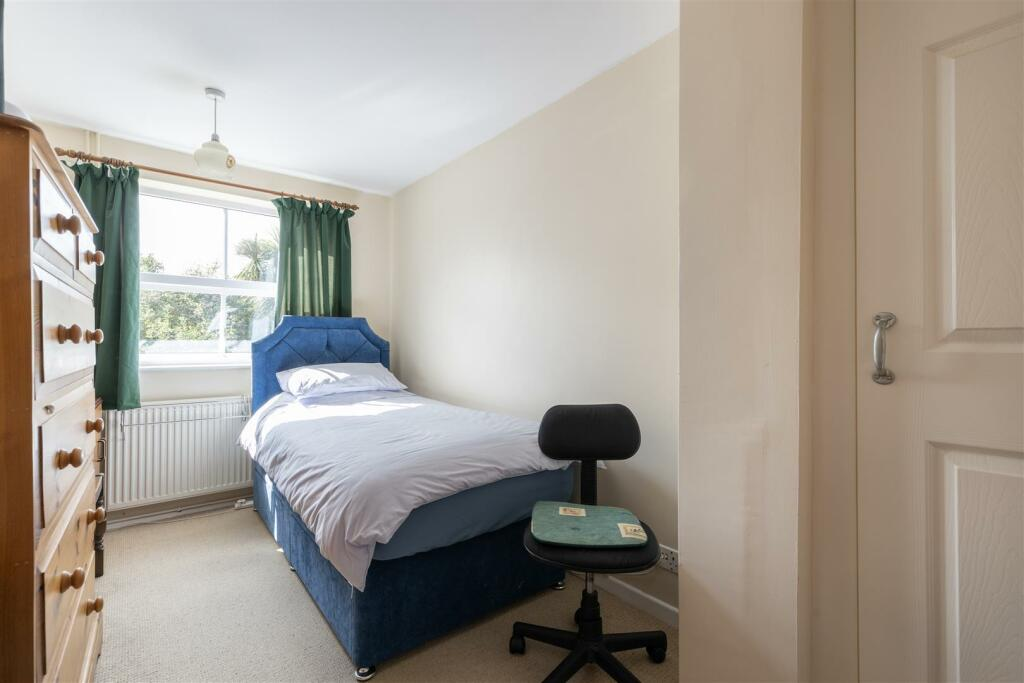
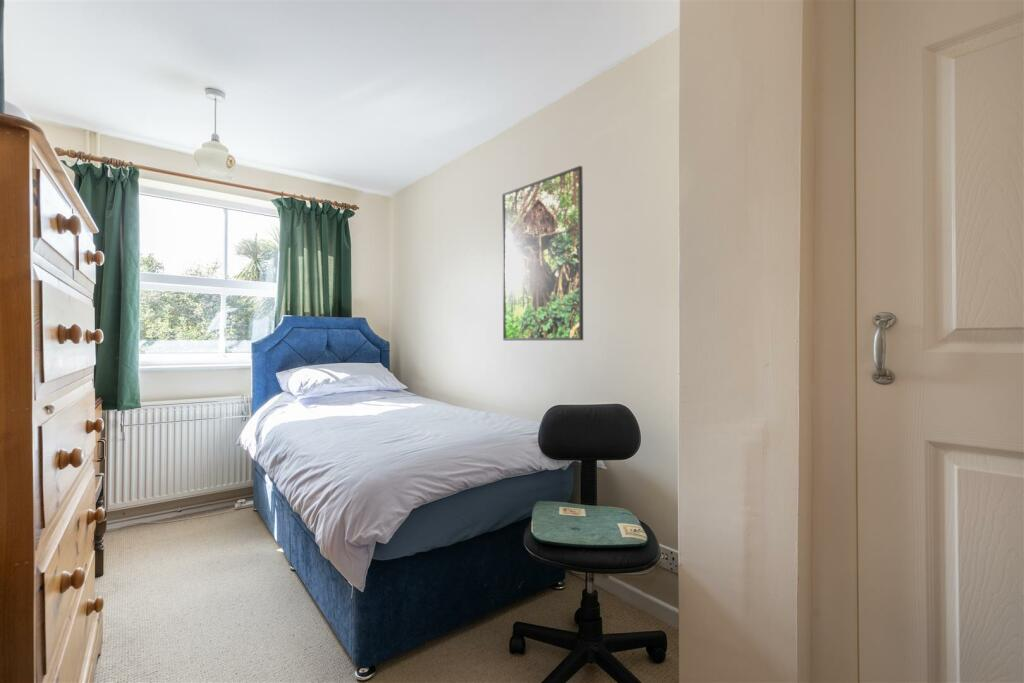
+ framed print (539, 260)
